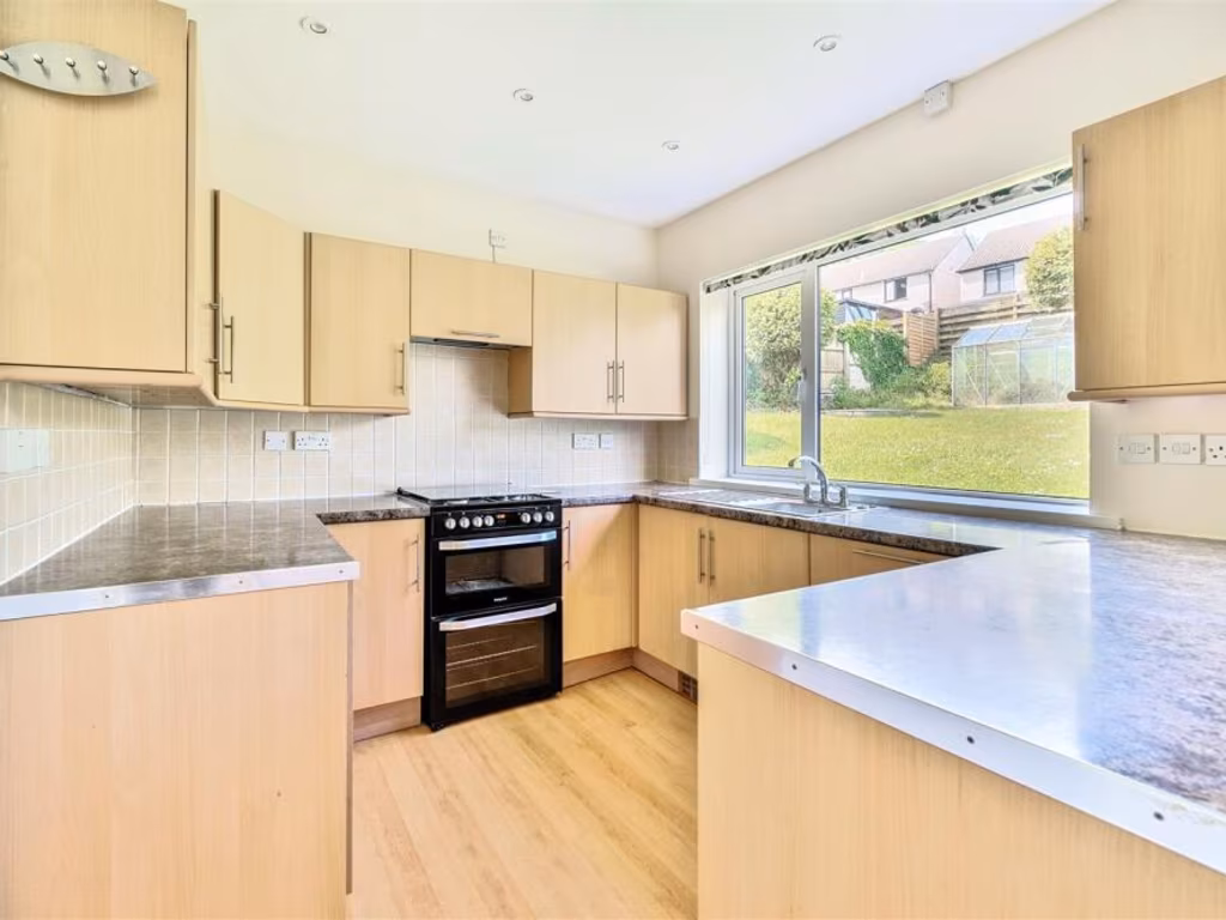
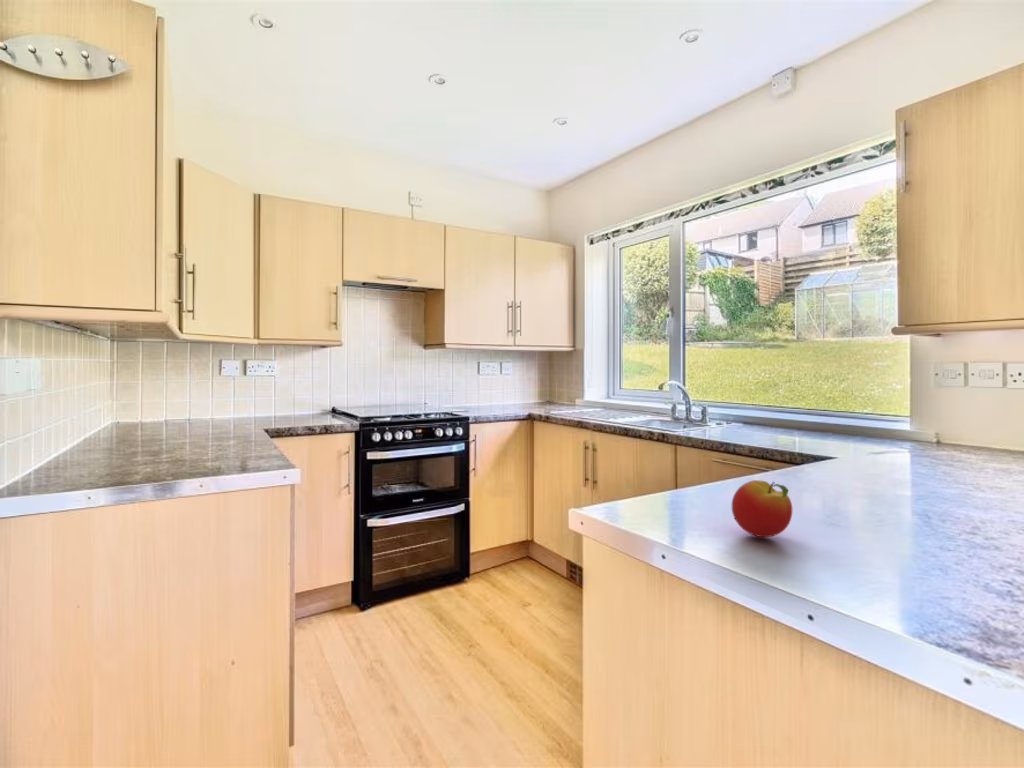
+ apple (762, 508)
